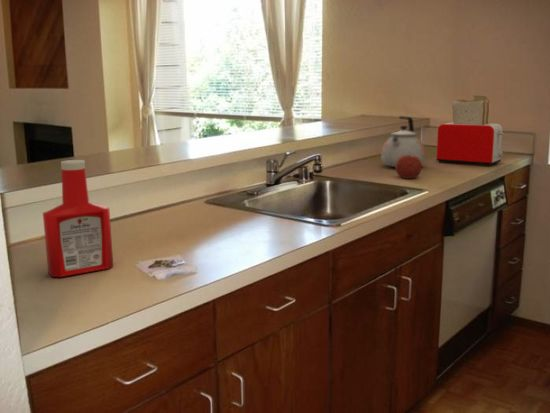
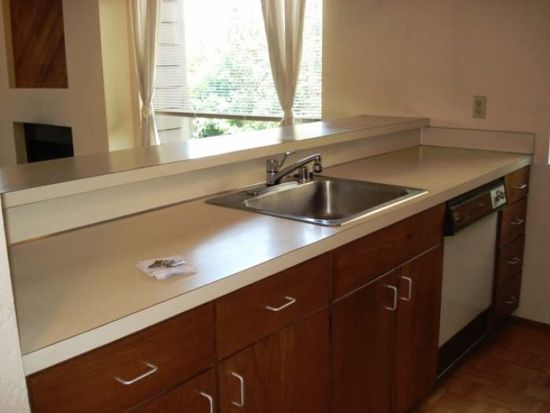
- soap bottle (77, 216)
- toaster (472, 131)
- kettle (403, 141)
- fruit (408, 164)
